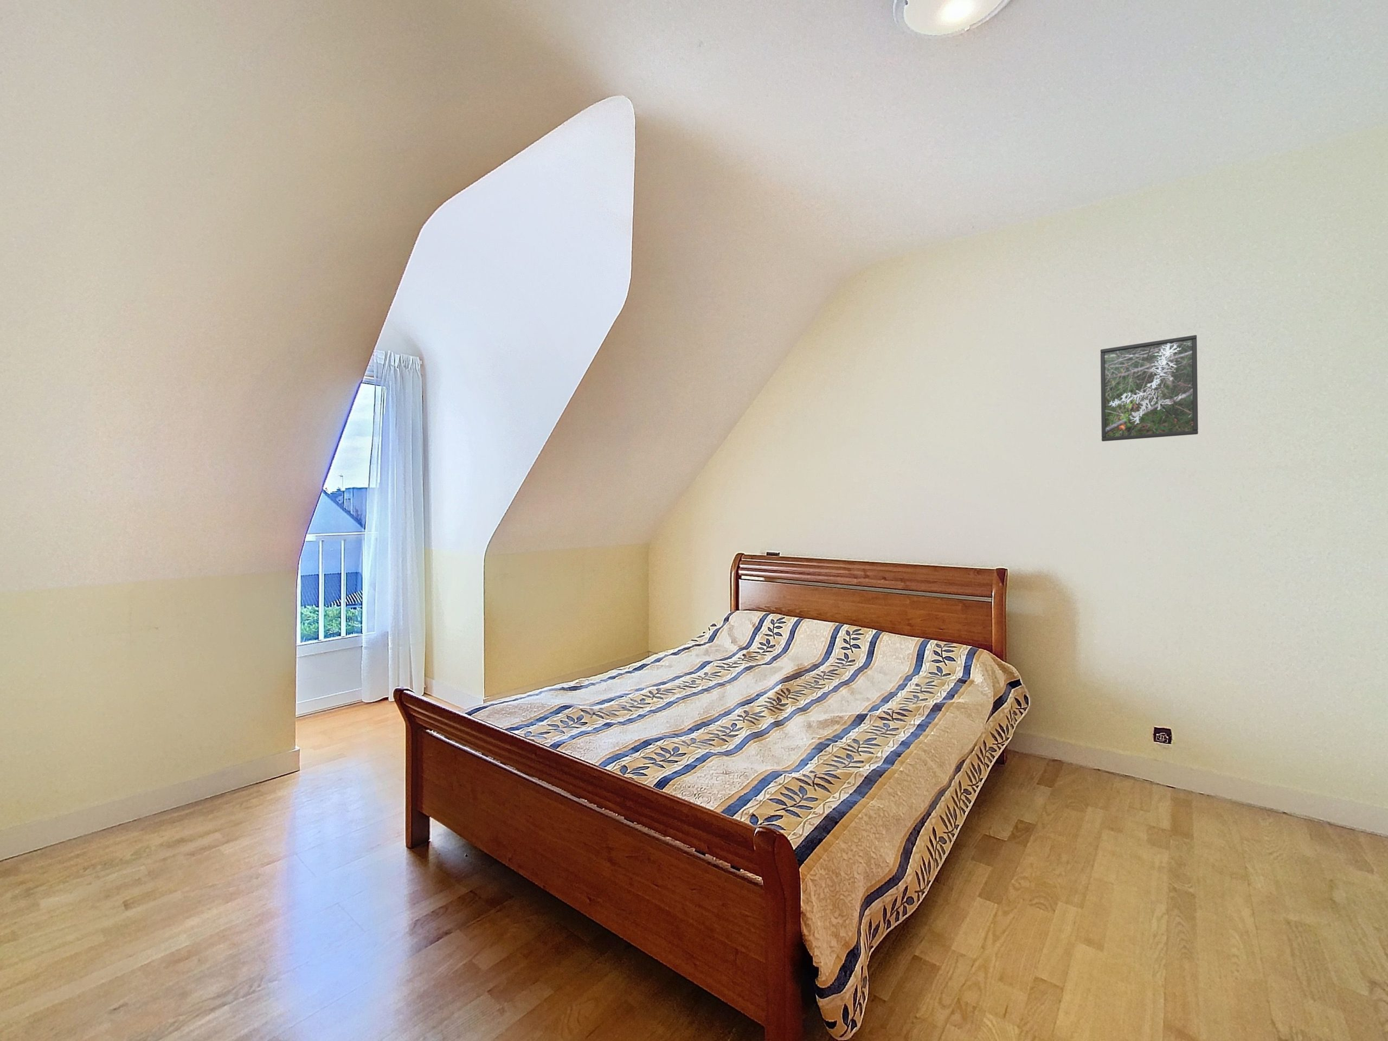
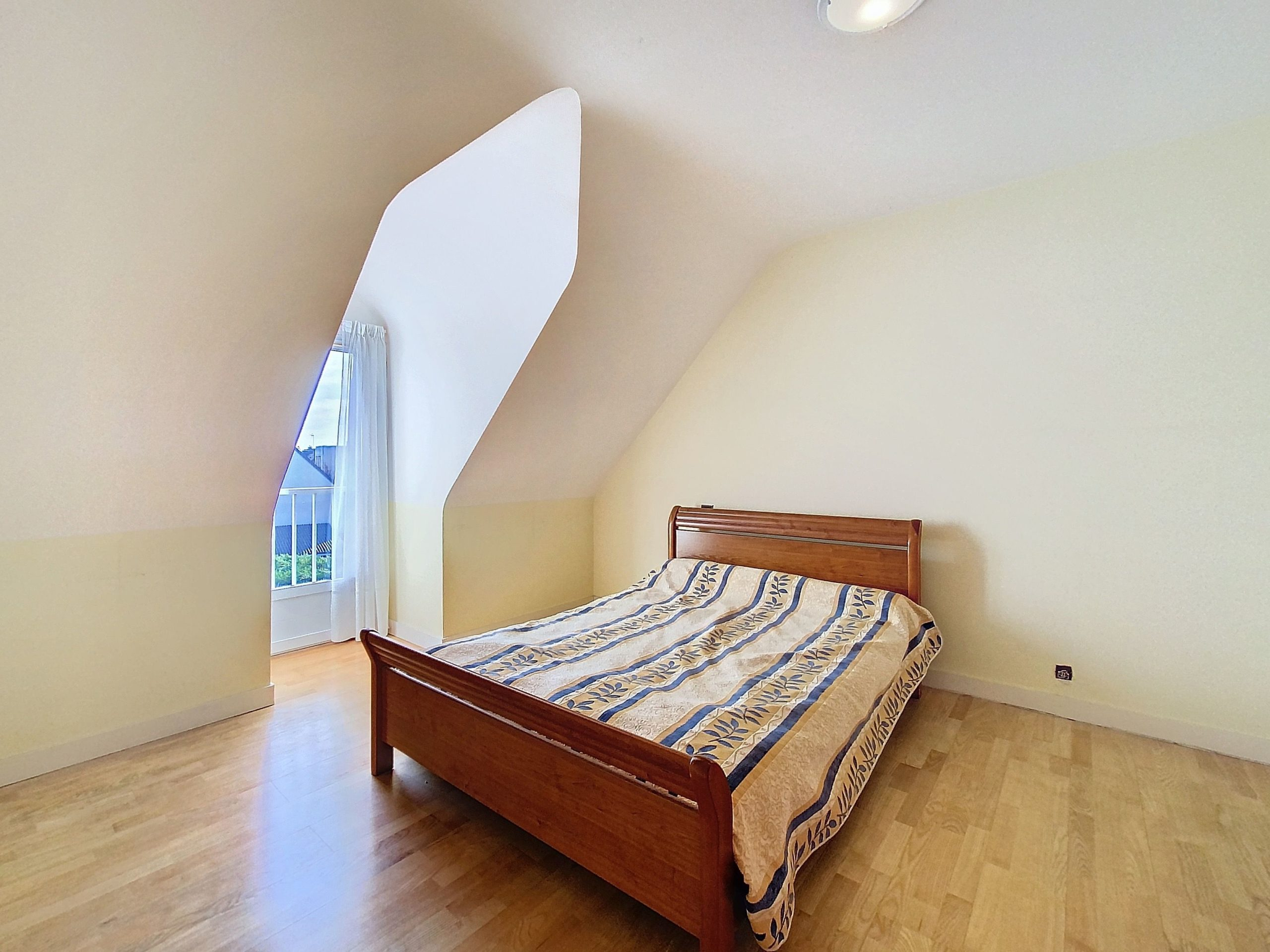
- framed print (1148, 390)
